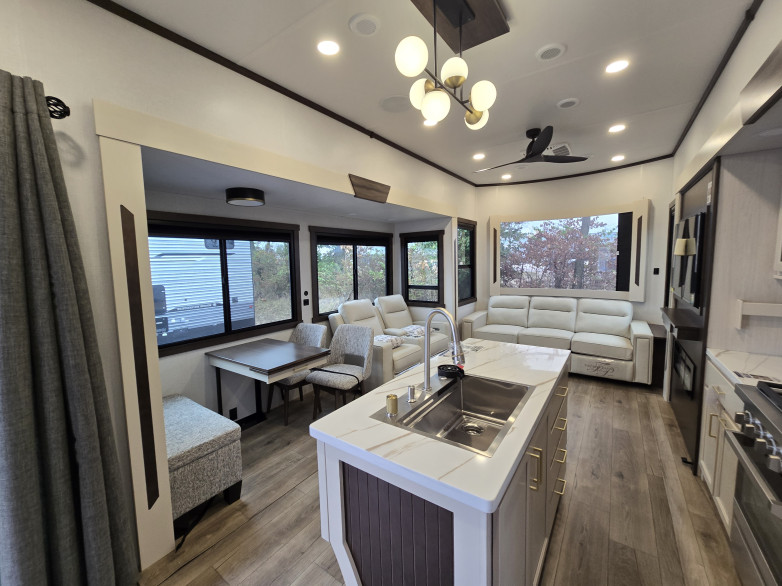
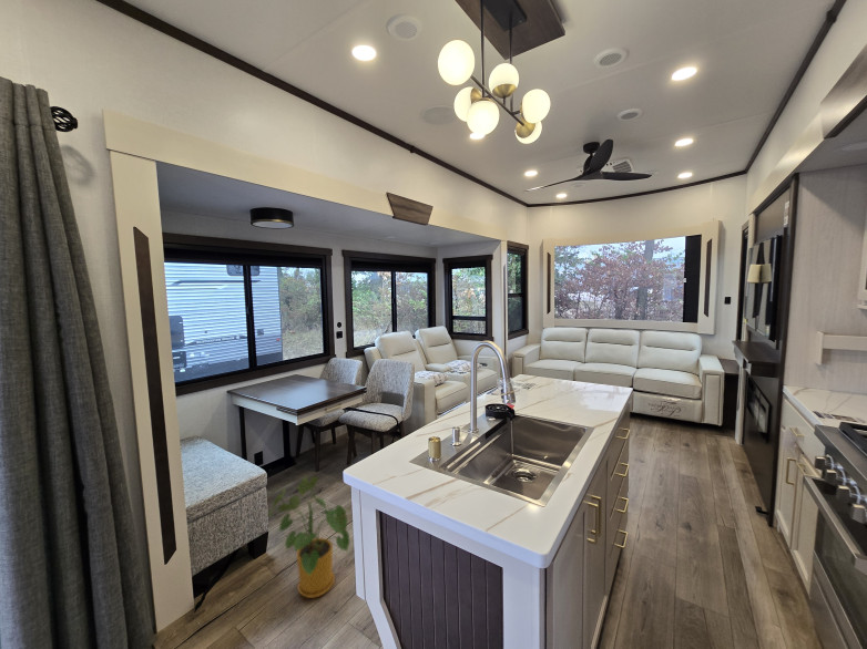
+ house plant (309, 540)
